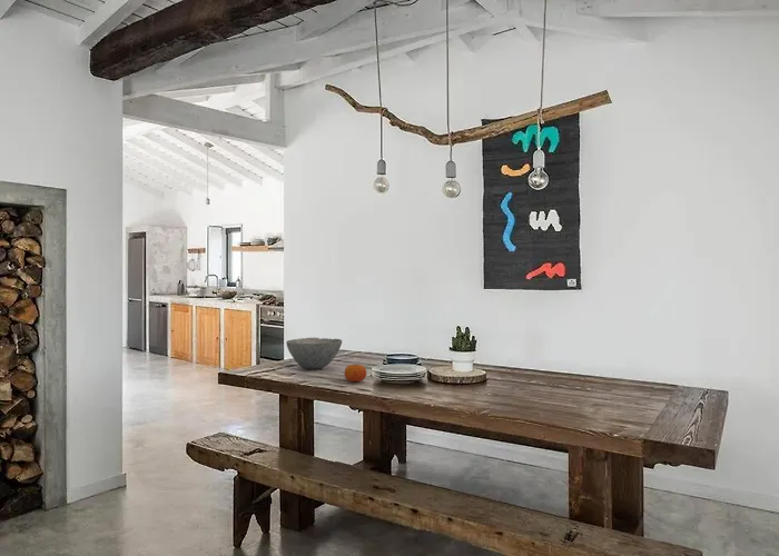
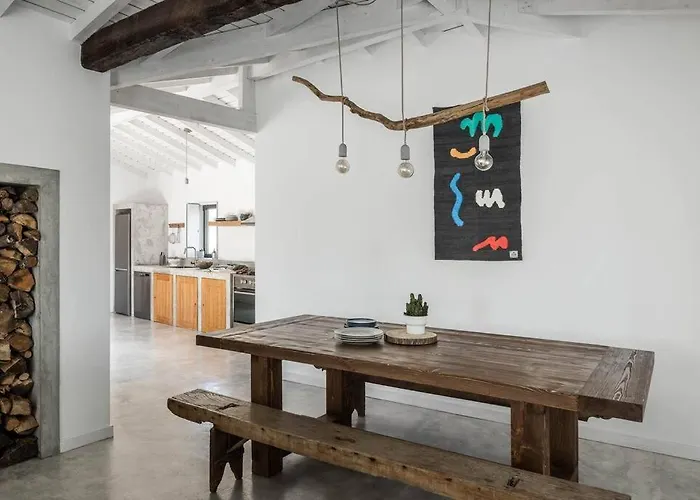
- fruit (355, 373)
- bowl (314, 354)
